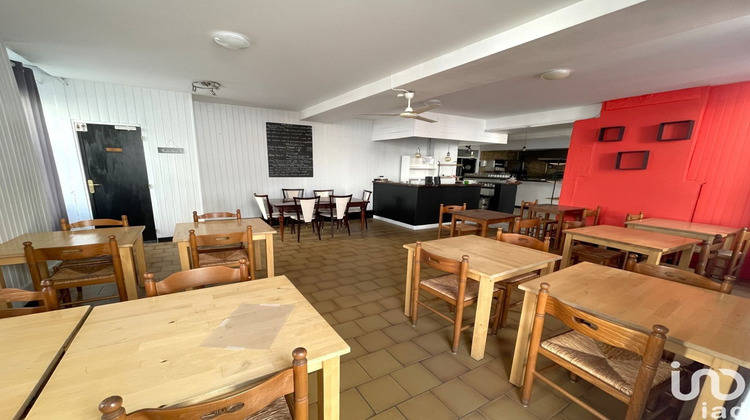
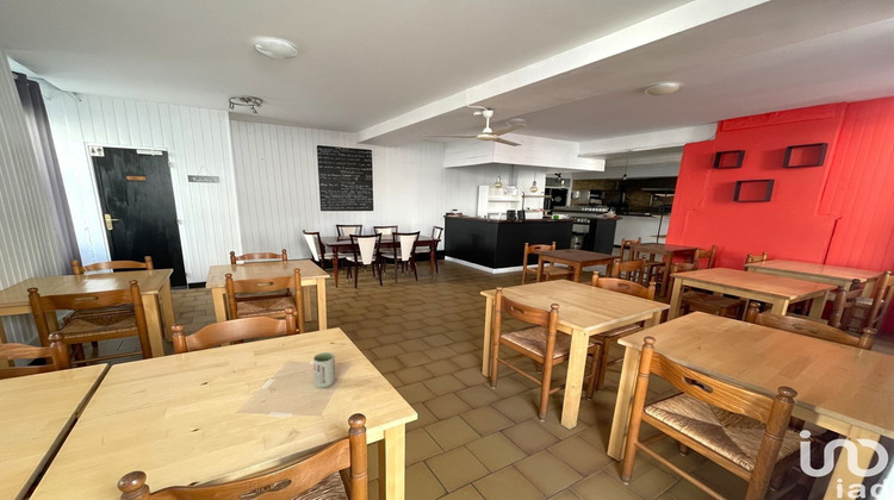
+ cup (324, 369)
